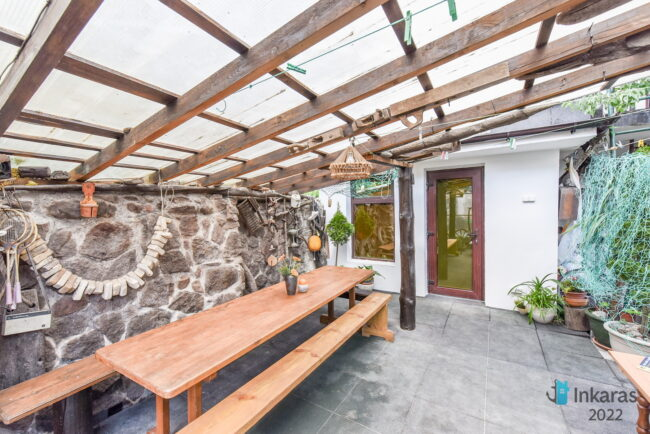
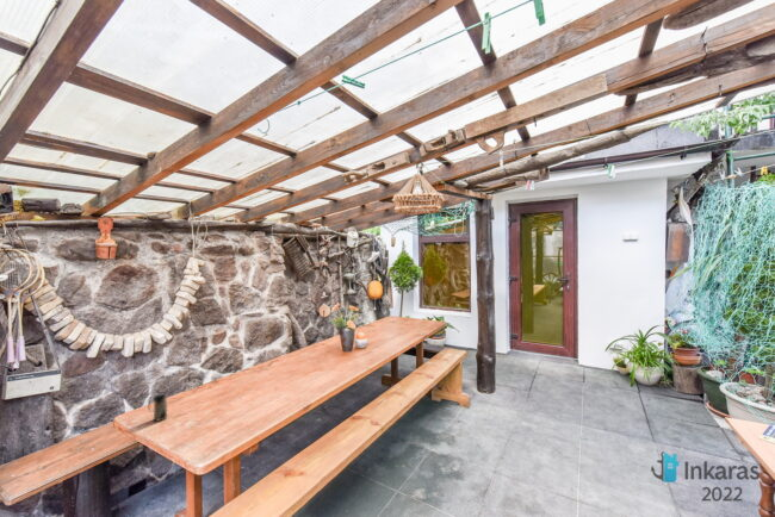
+ mug (157, 407)
